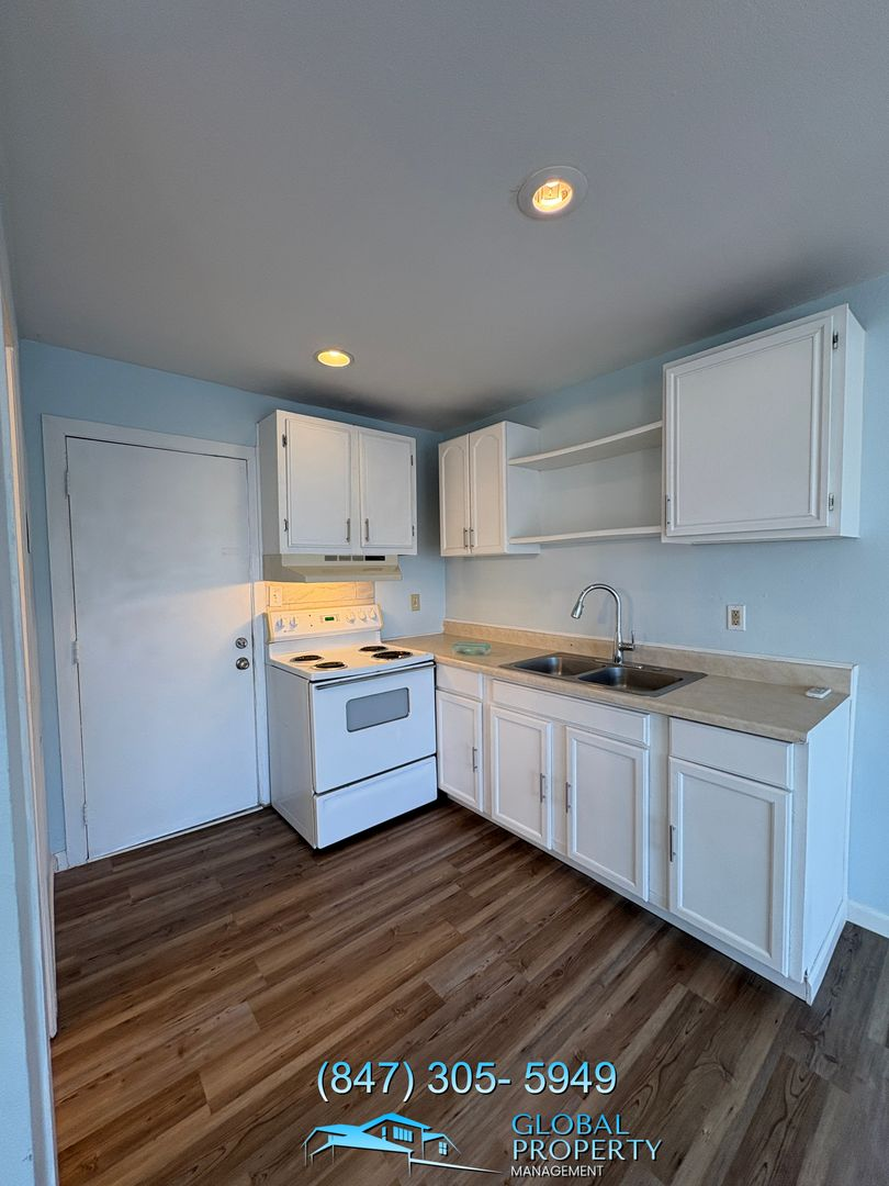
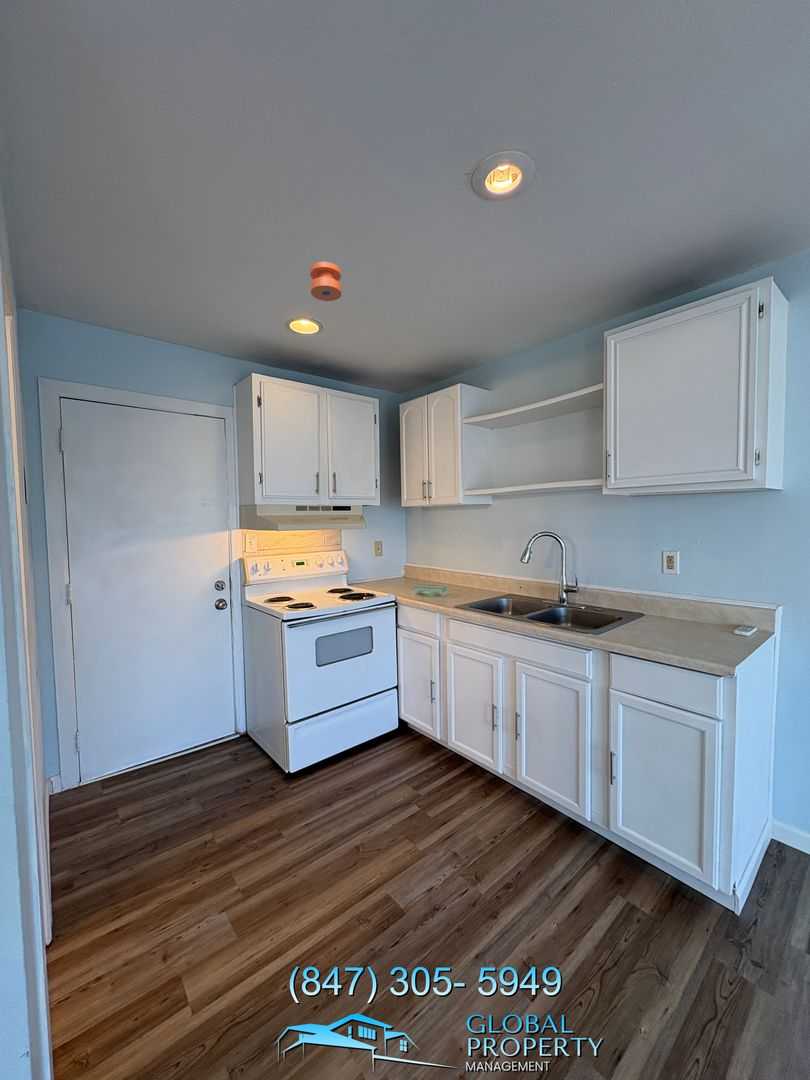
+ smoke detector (325, 282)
